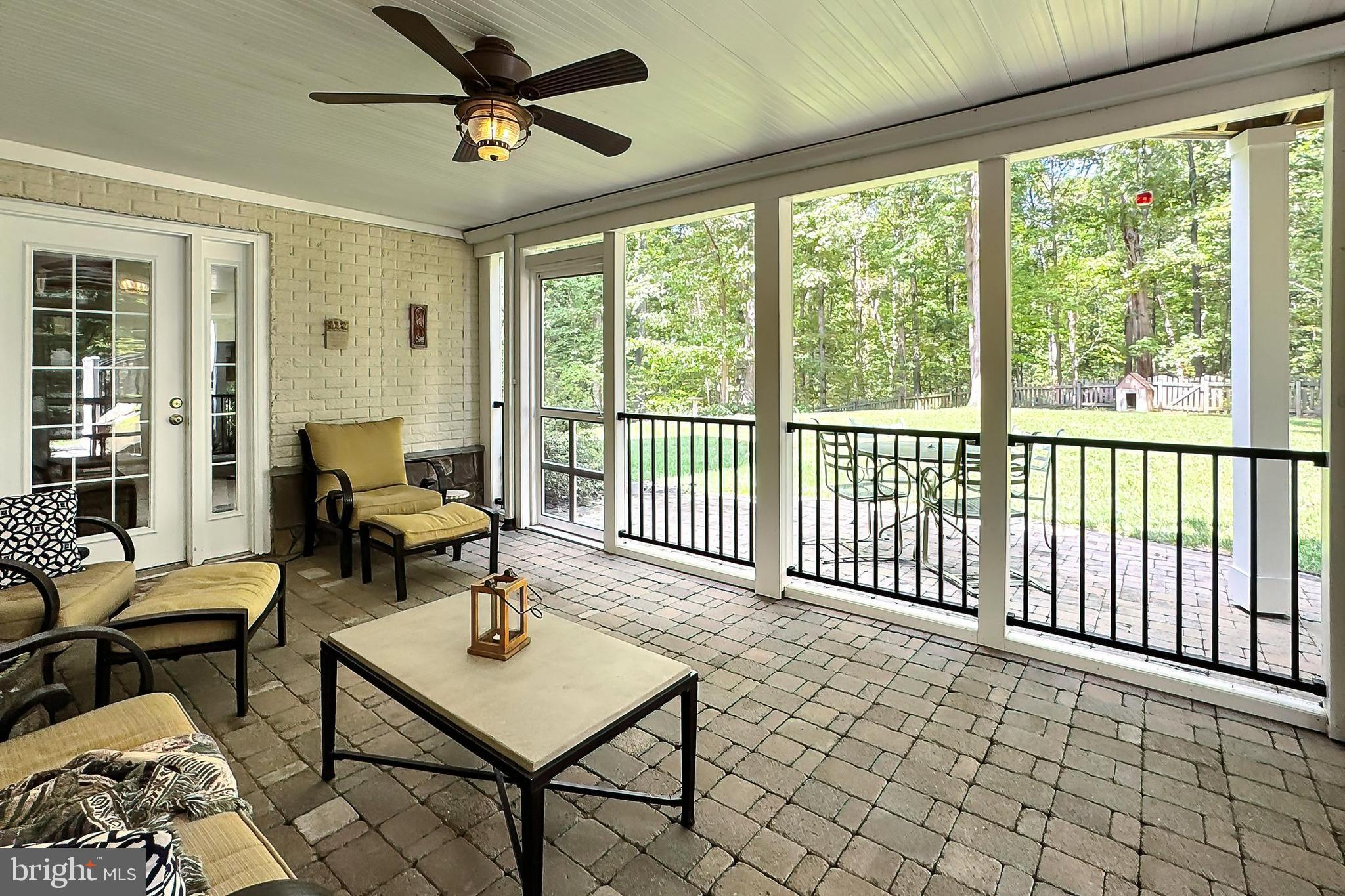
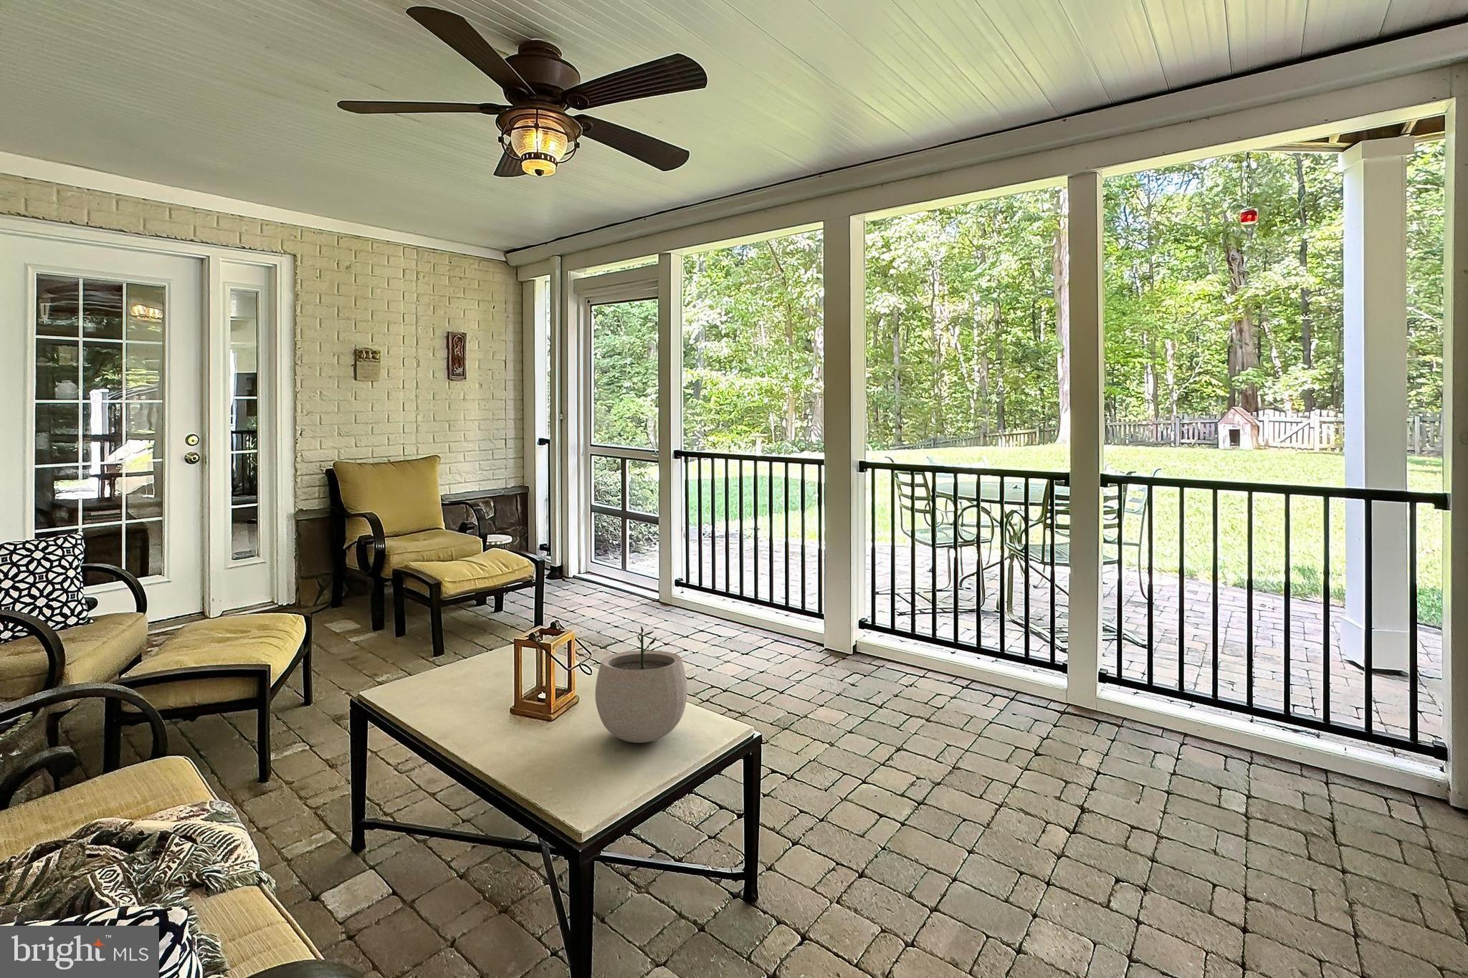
+ plant pot (642, 681)
